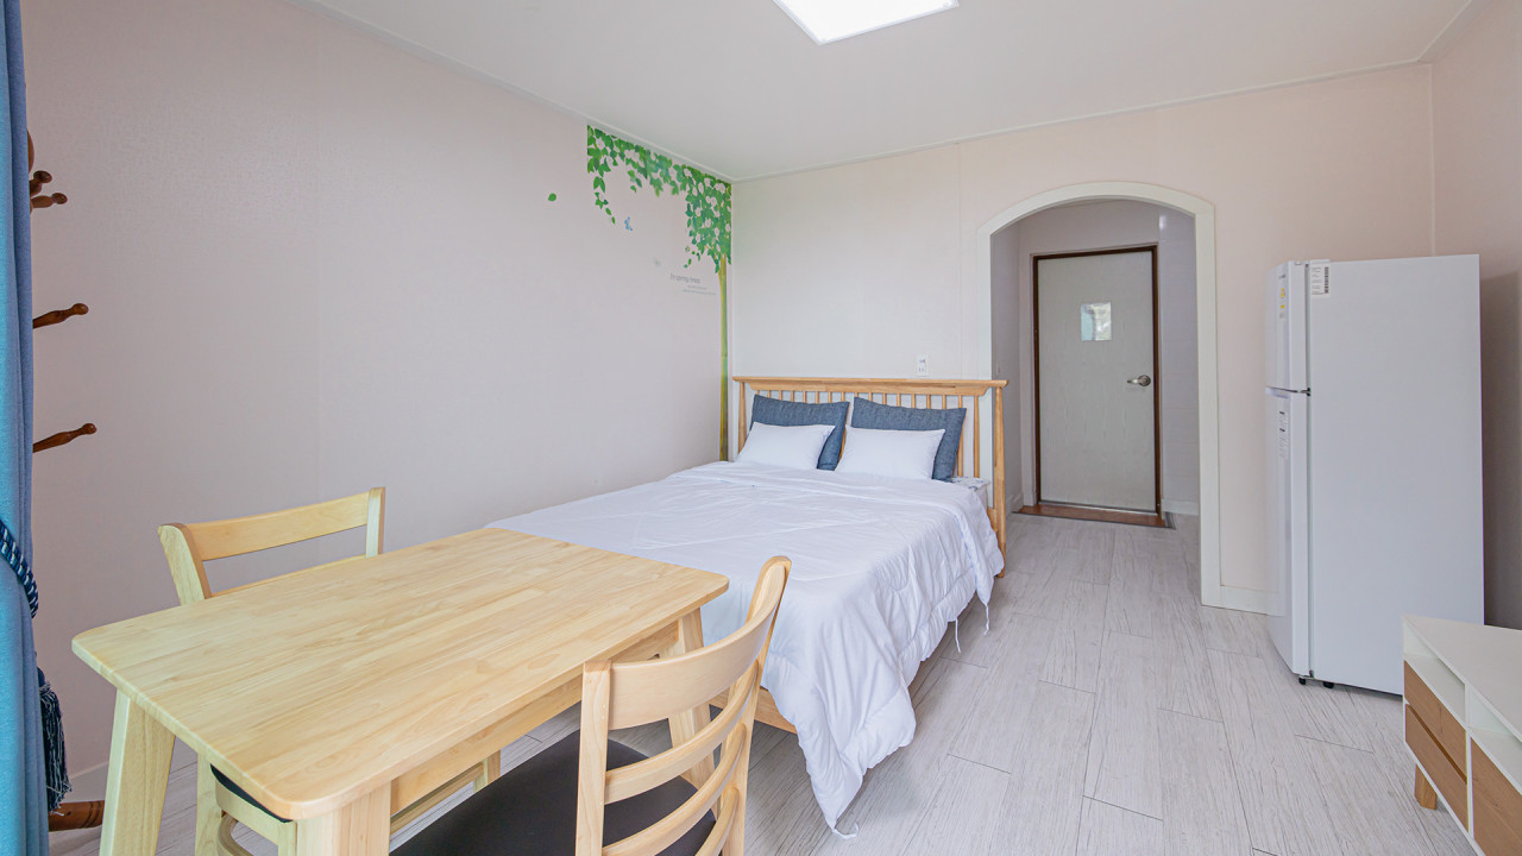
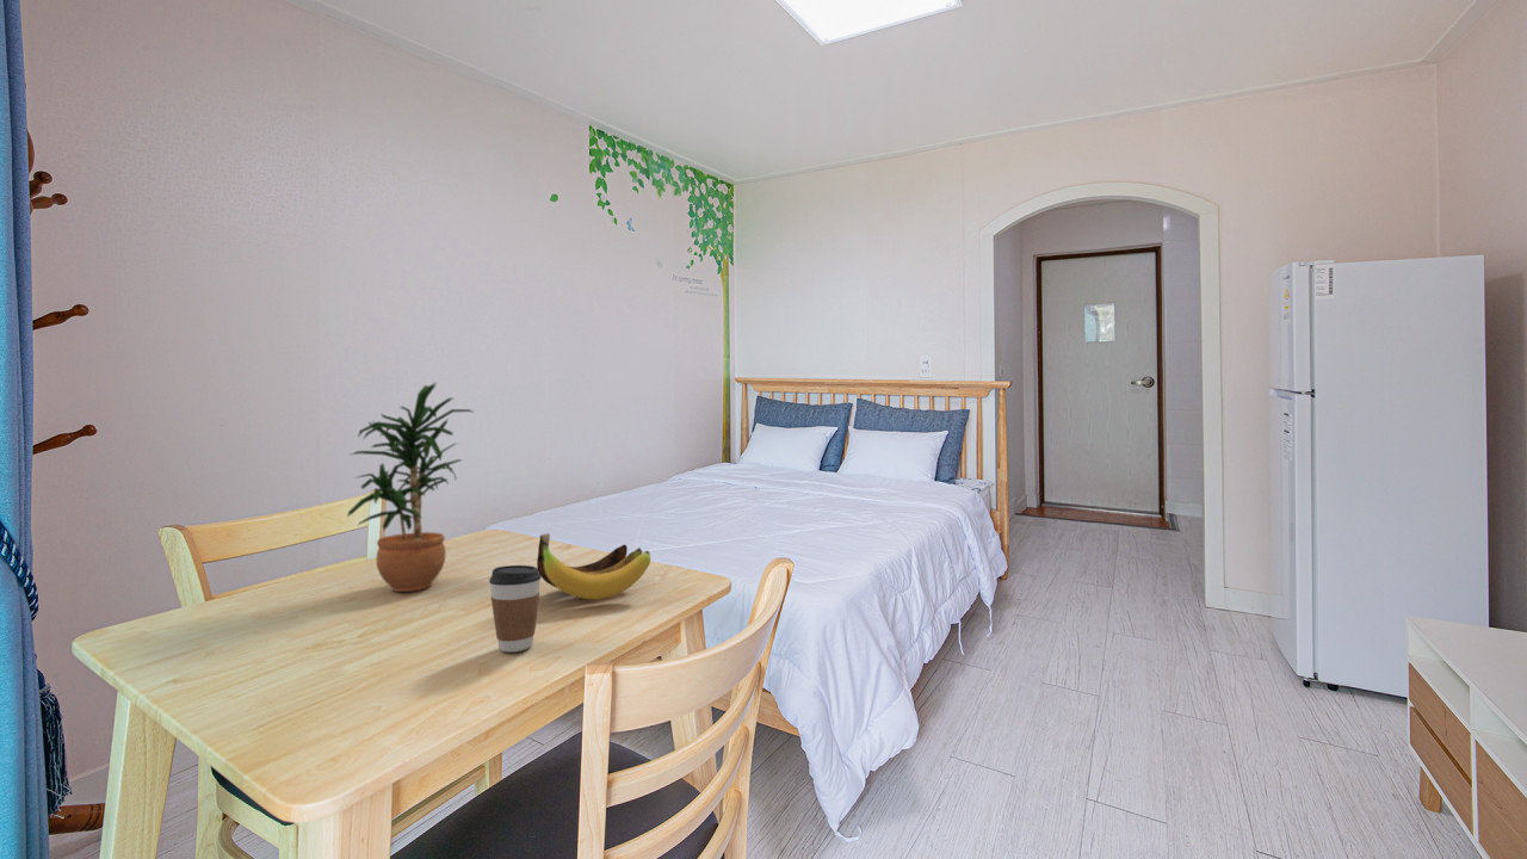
+ banana (594, 562)
+ coffee cup (515, 607)
+ potted plant (410, 486)
